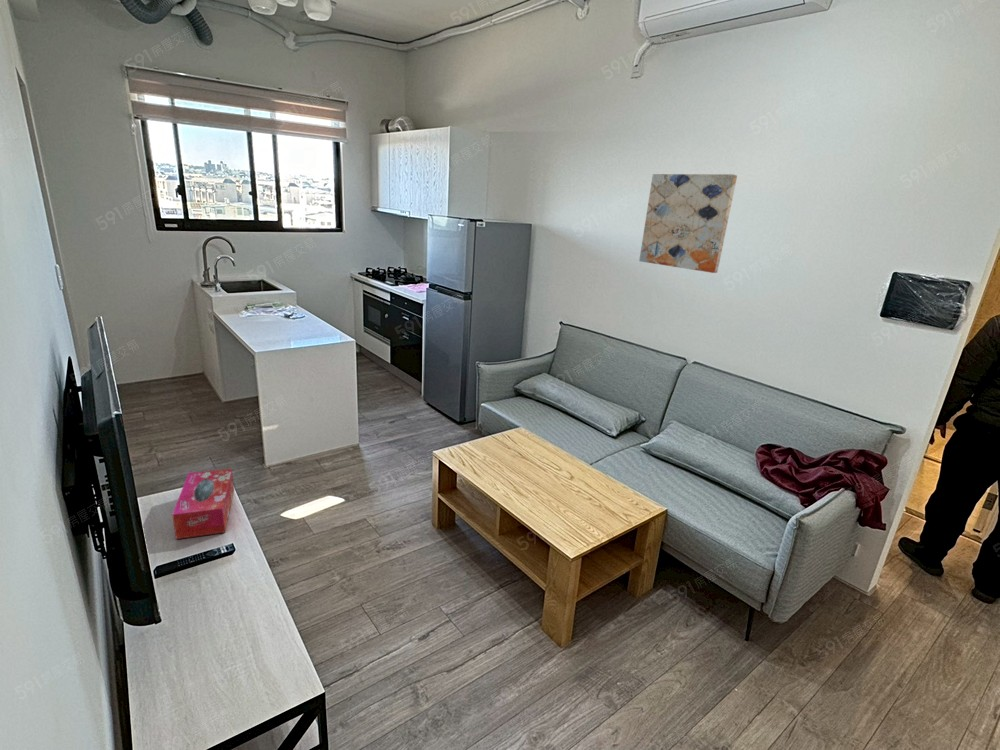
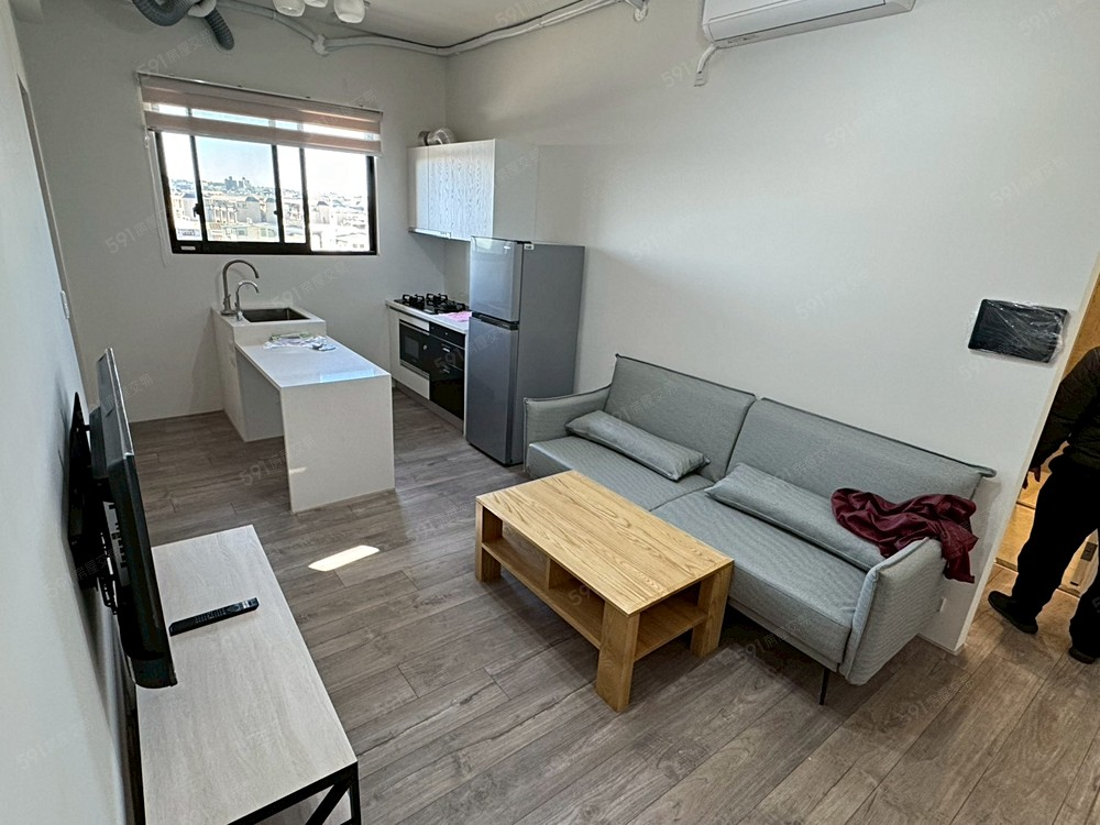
- wall art (684, 221)
- tissue box (205, 501)
